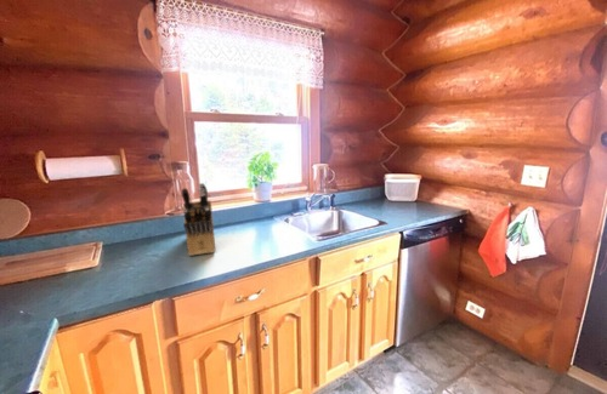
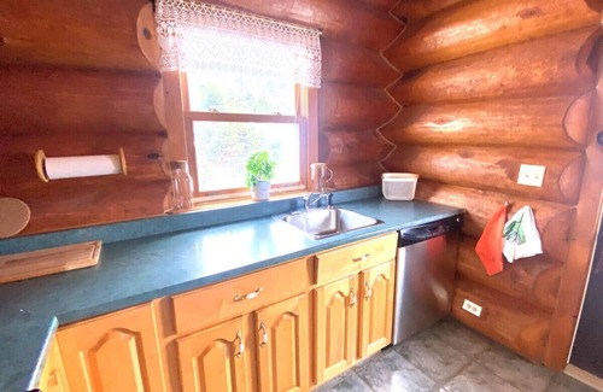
- knife block (199, 215)
